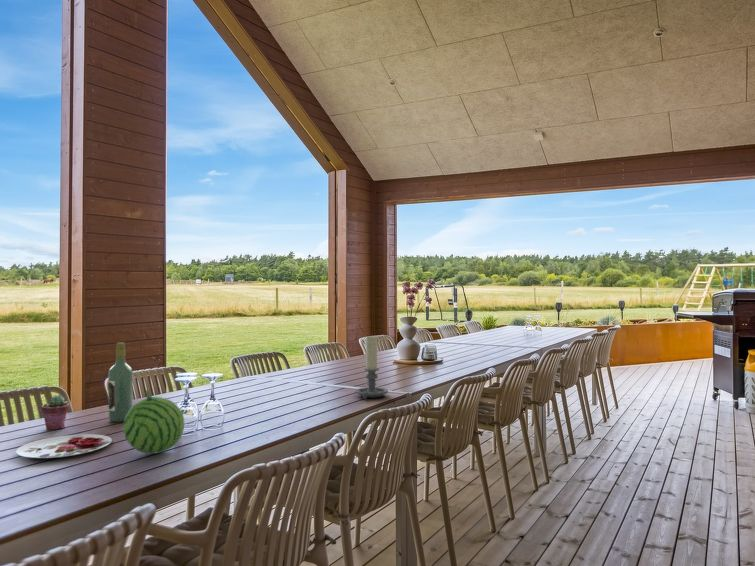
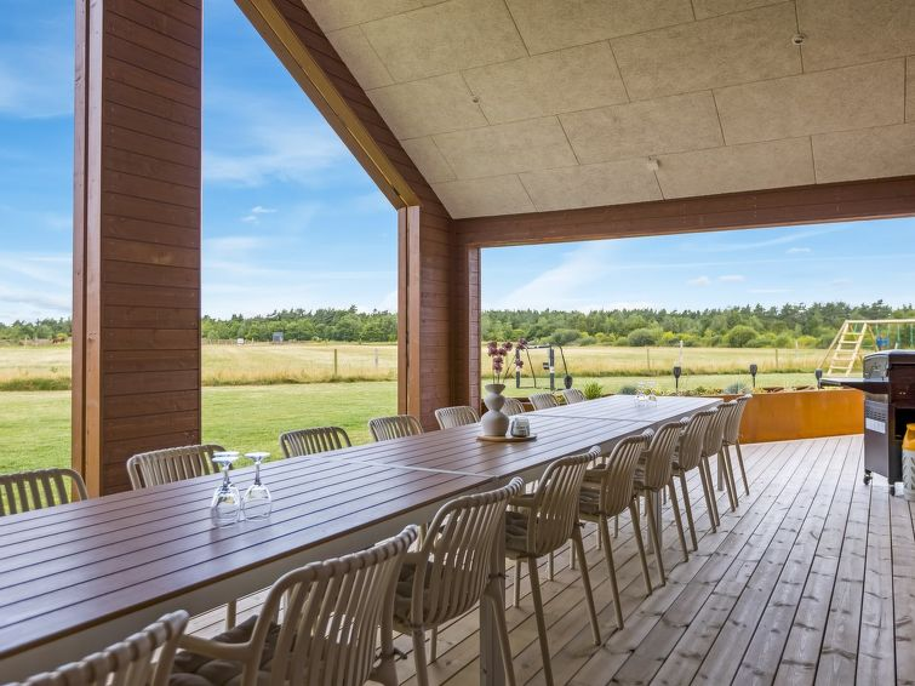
- plate (65, 444)
- potted succulent (55, 411)
- wine bottle (120, 381)
- candle holder (370, 365)
- fruit (154, 420)
